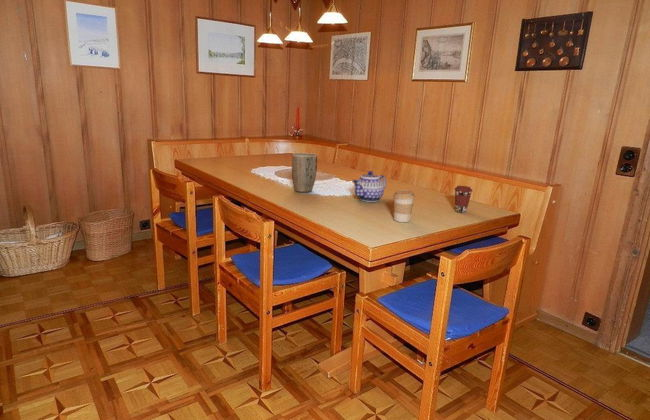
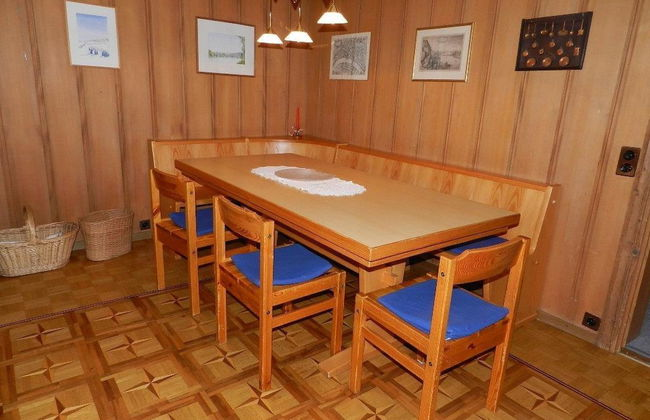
- coffee cup (462, 199)
- teapot (369, 185)
- coffee cup (402, 205)
- plant pot (304, 172)
